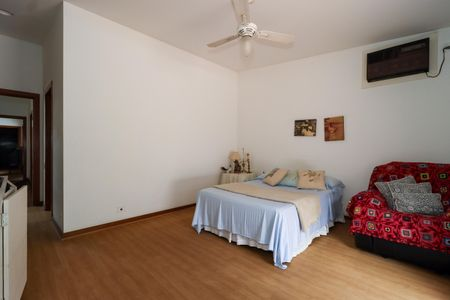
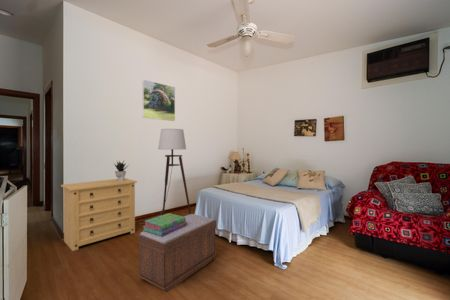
+ floor lamp (165, 175)
+ stack of books (165, 223)
+ potted plant (119, 170)
+ dresser (101, 209)
+ bench (180, 246)
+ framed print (159, 101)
